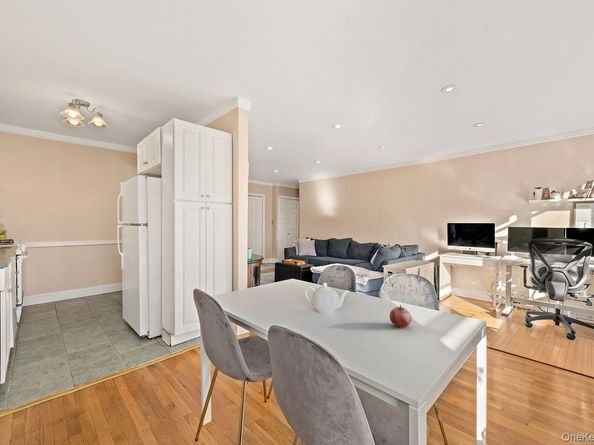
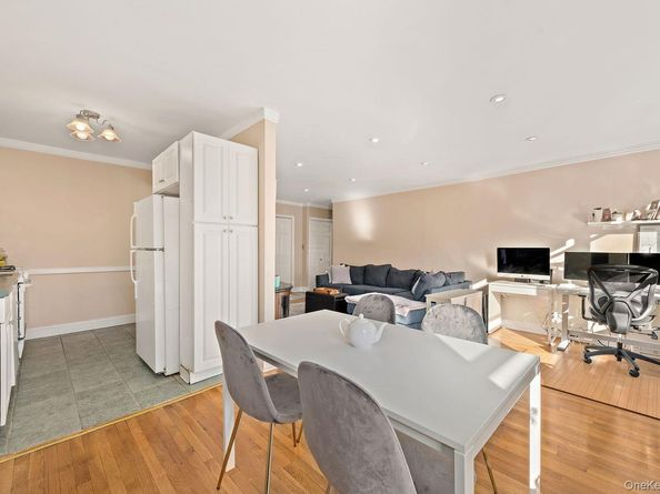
- fruit (400, 314)
